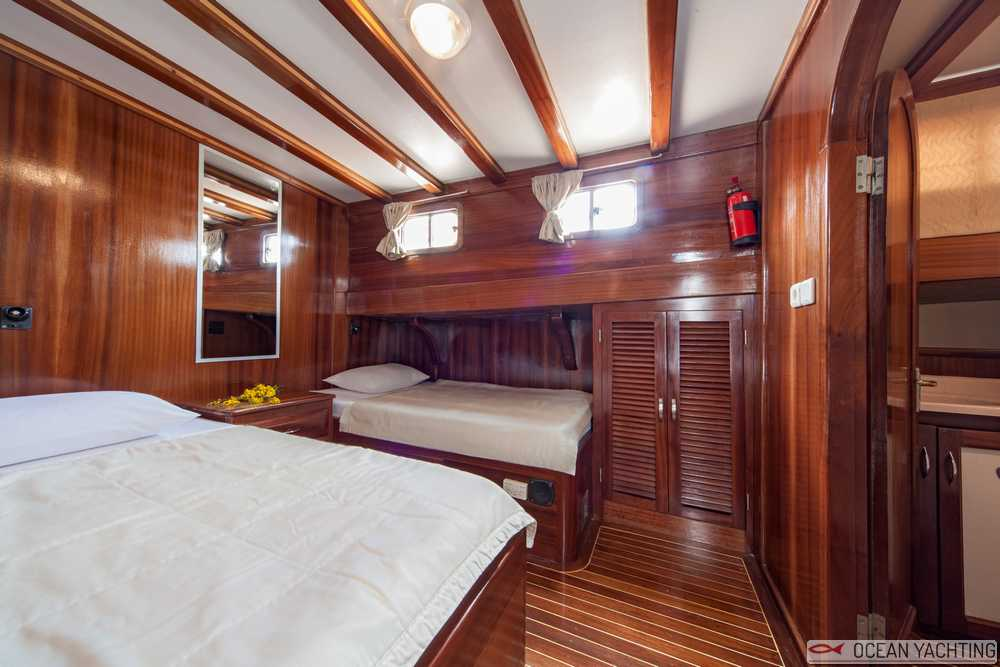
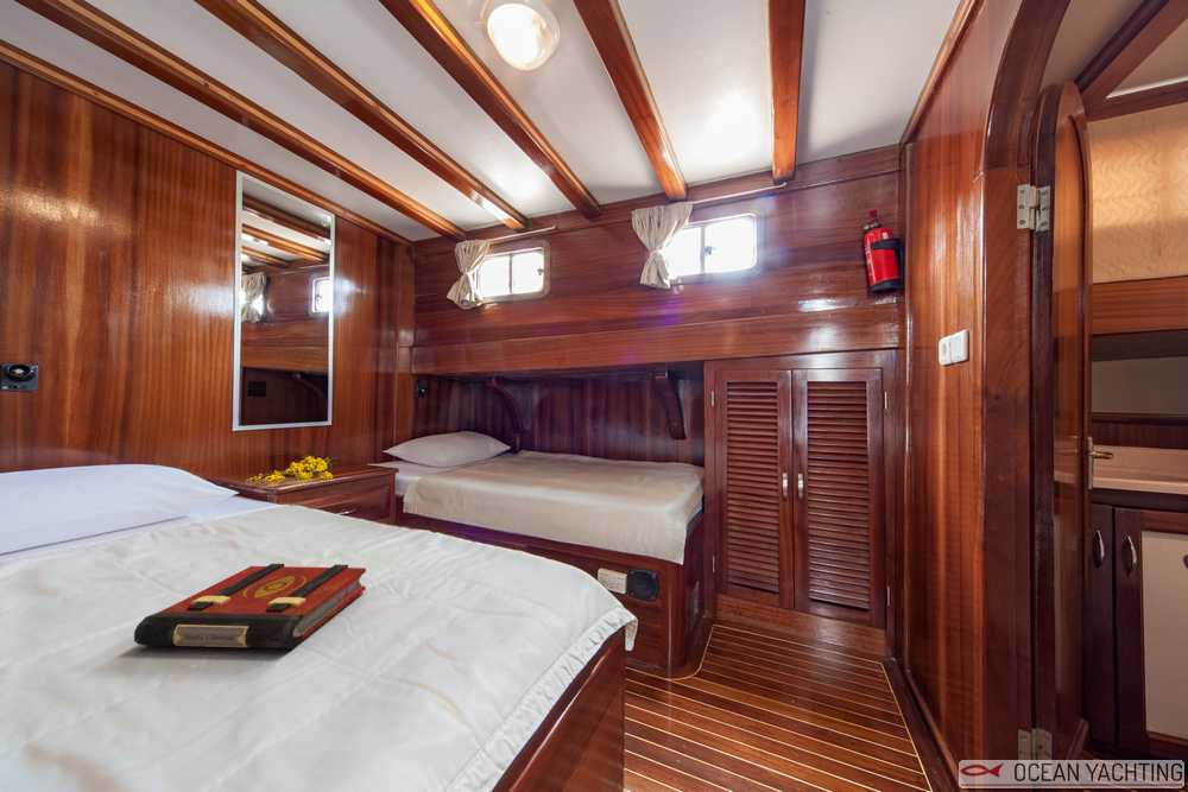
+ book (266, 602)
